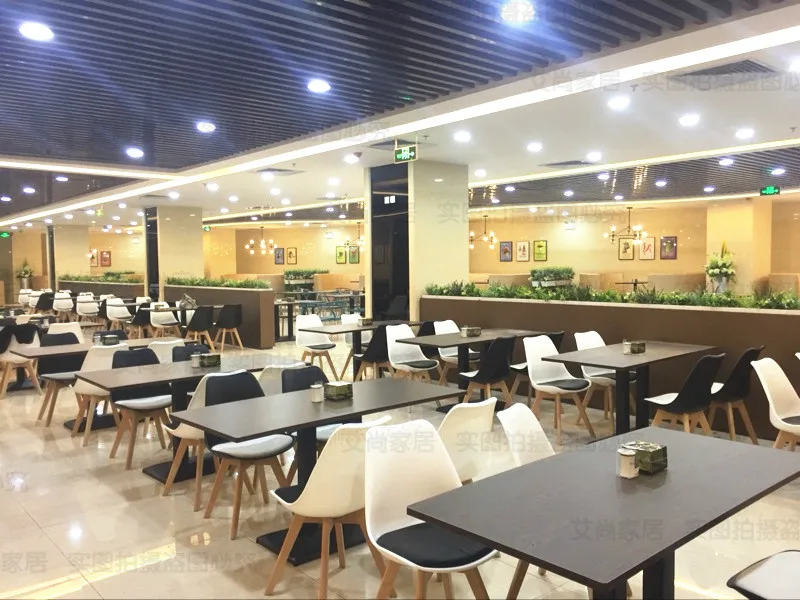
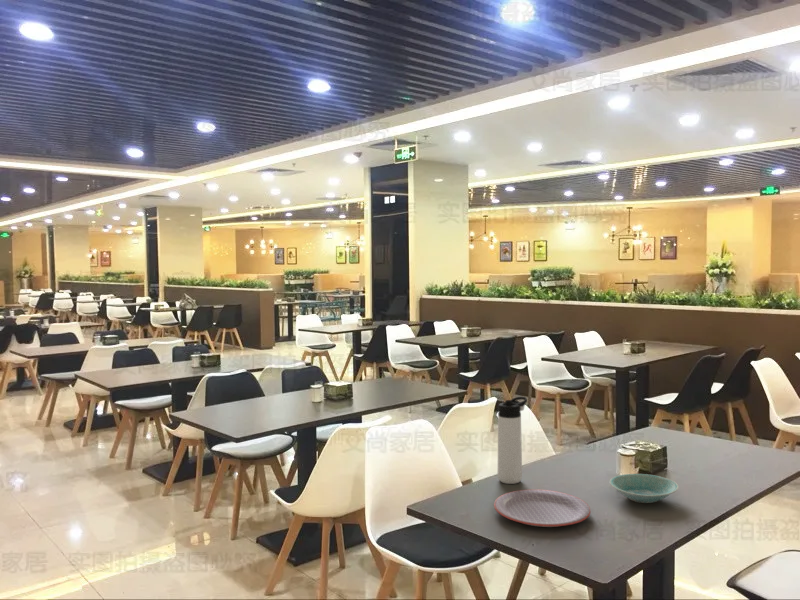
+ bowl (643, 490)
+ thermos bottle (513, 439)
+ plate (541, 509)
